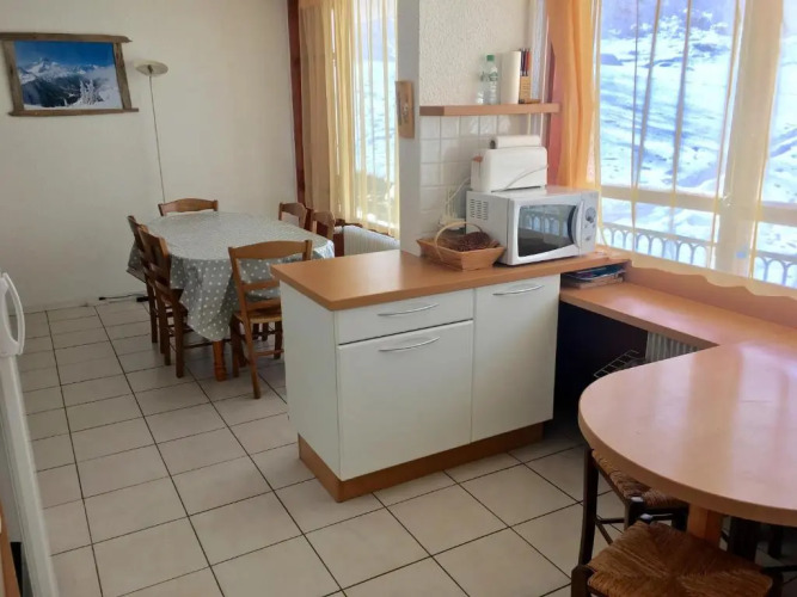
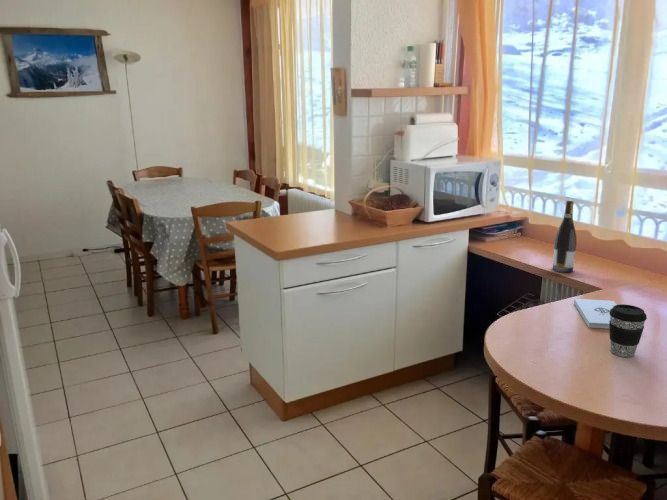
+ notepad (601, 313)
+ wine bottle (566, 235)
+ coffee cup (625, 331)
